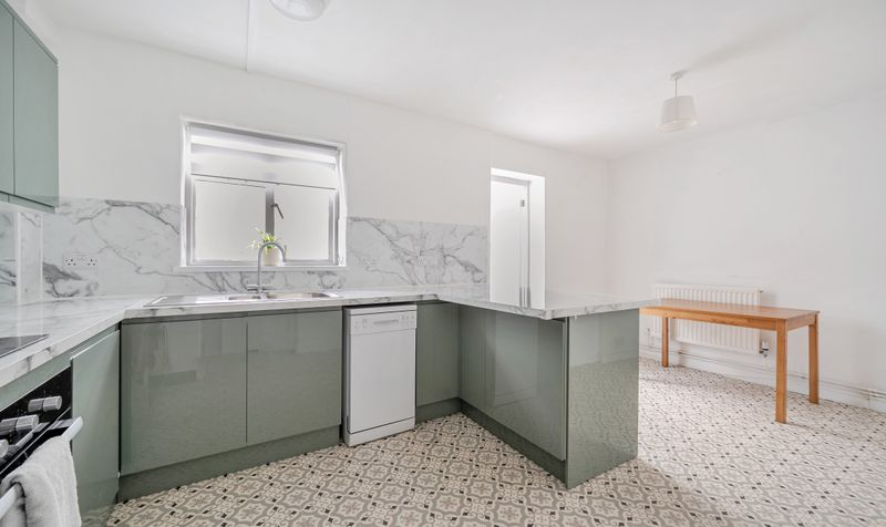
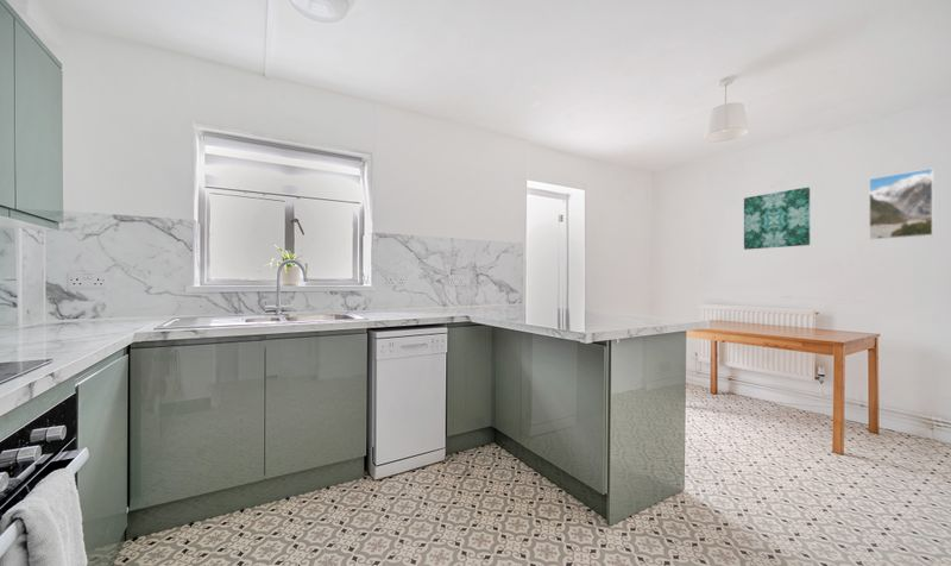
+ wall art (775, 220)
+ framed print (900, 206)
